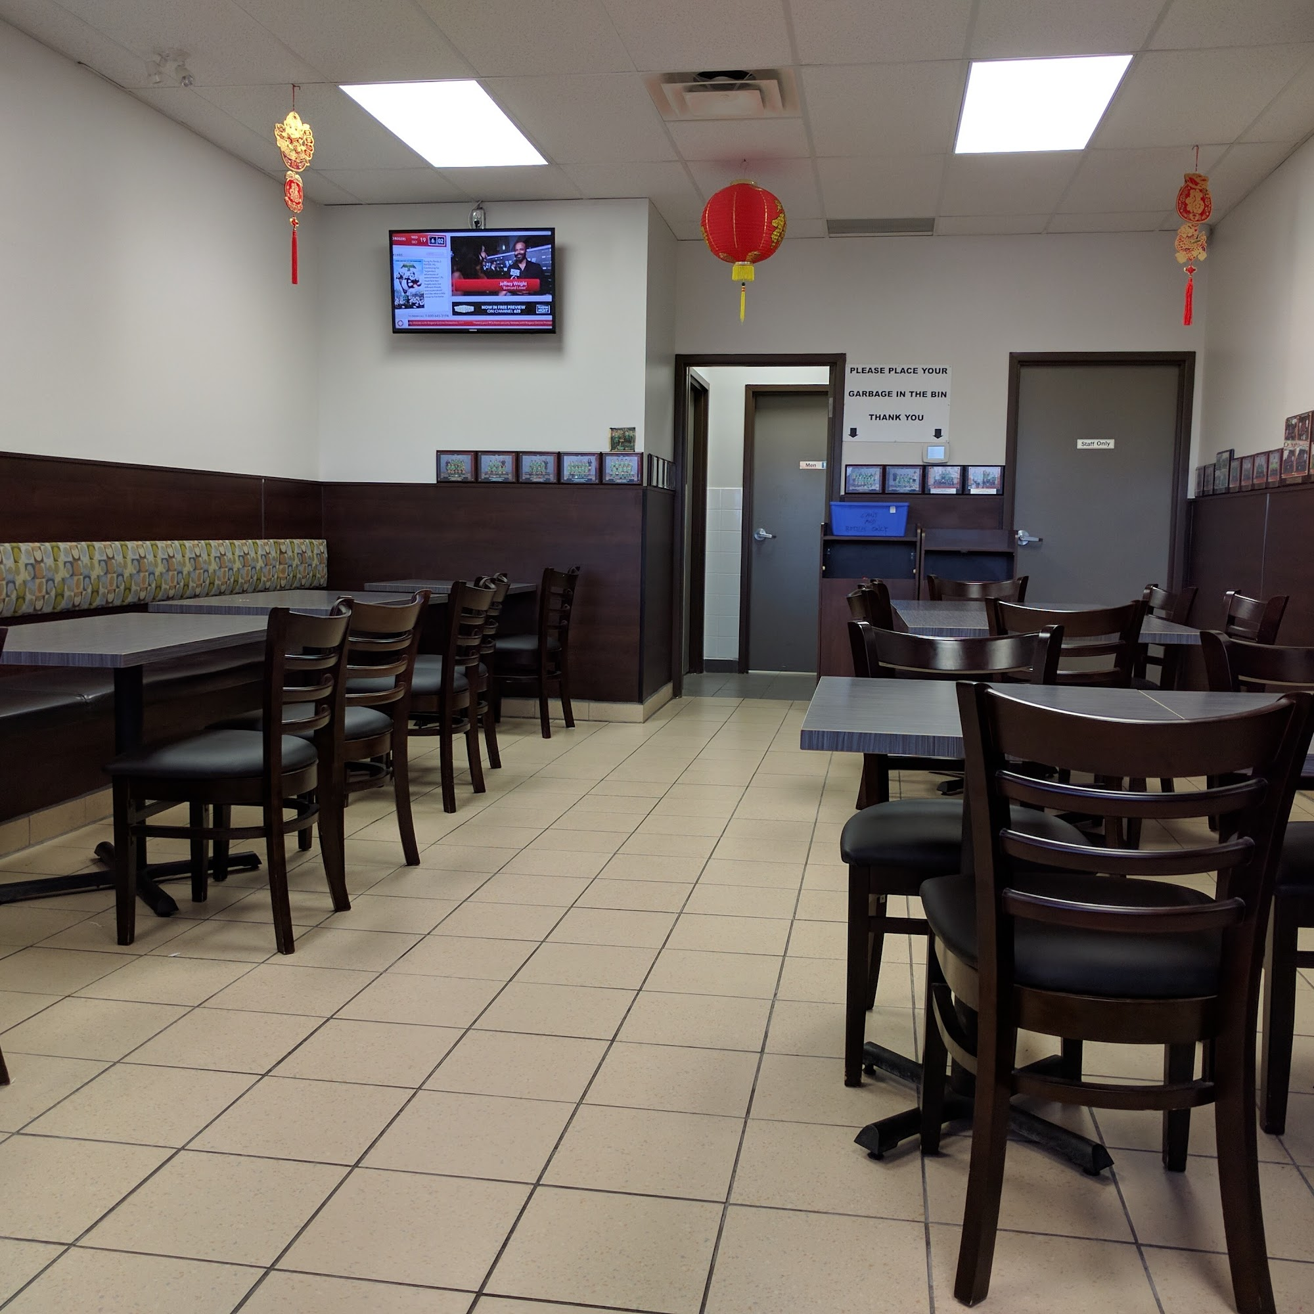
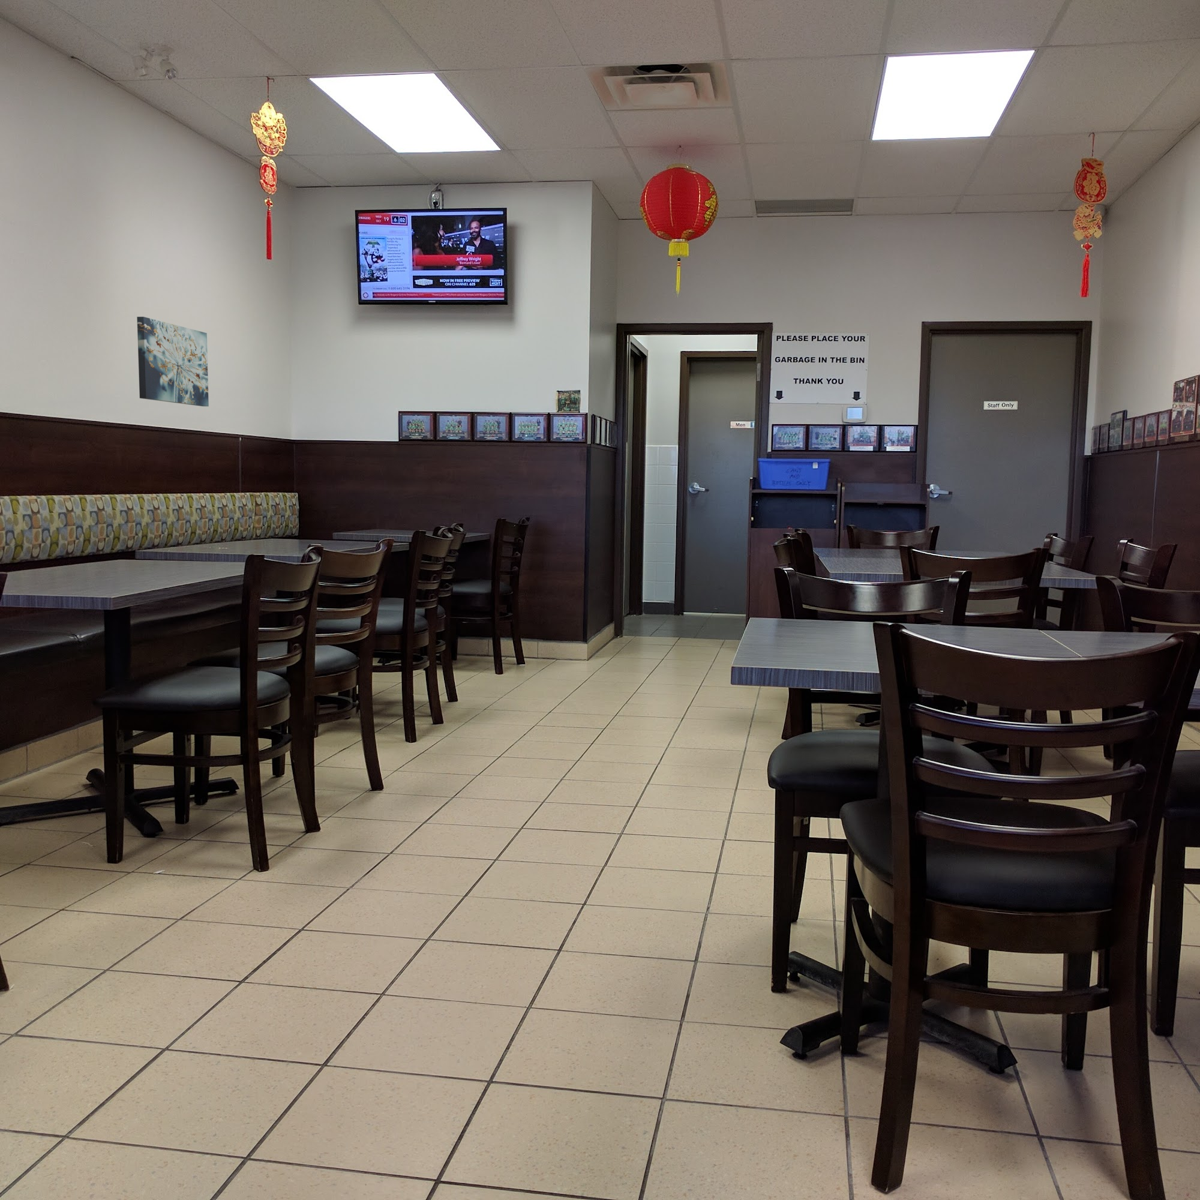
+ wall art (175, 364)
